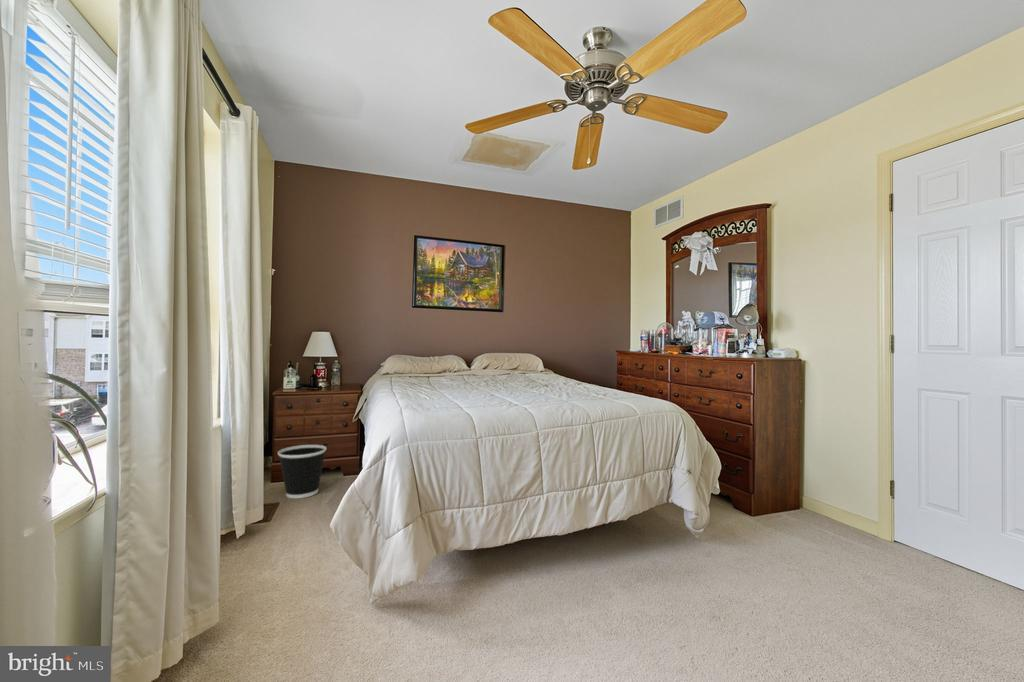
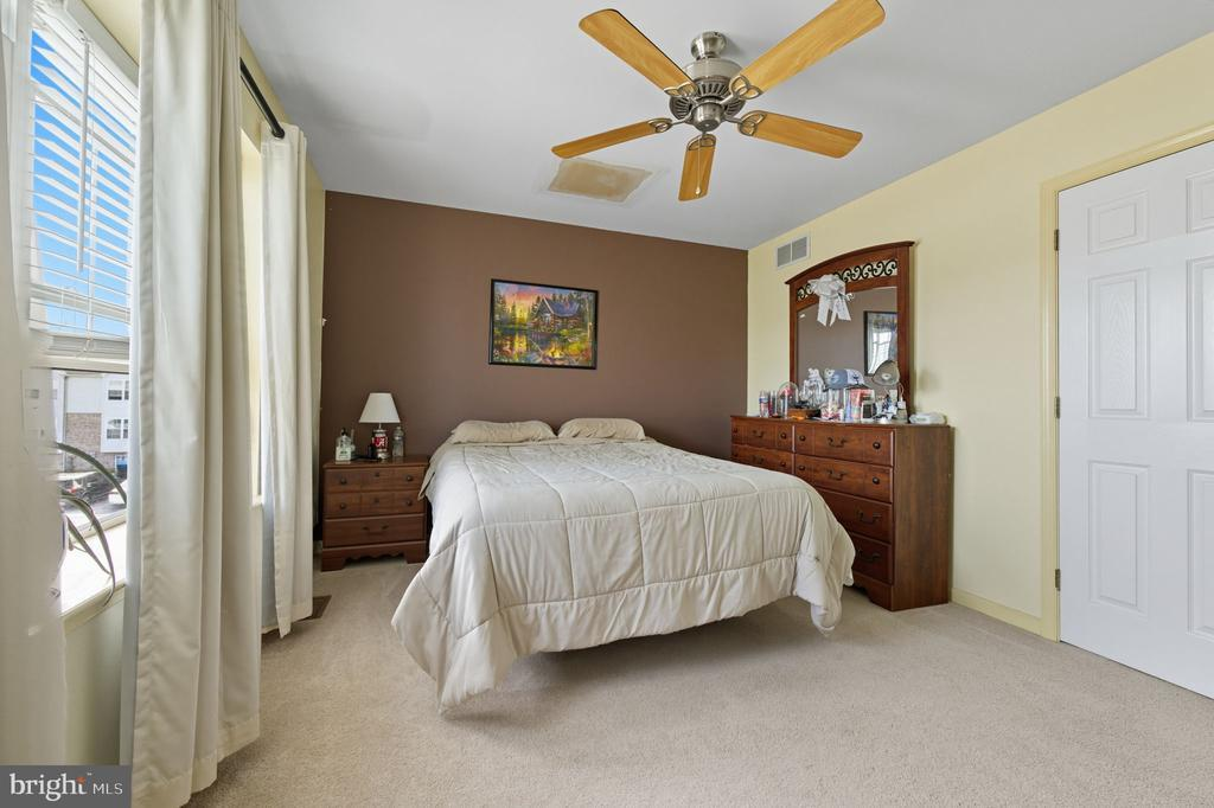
- wastebasket (302, 471)
